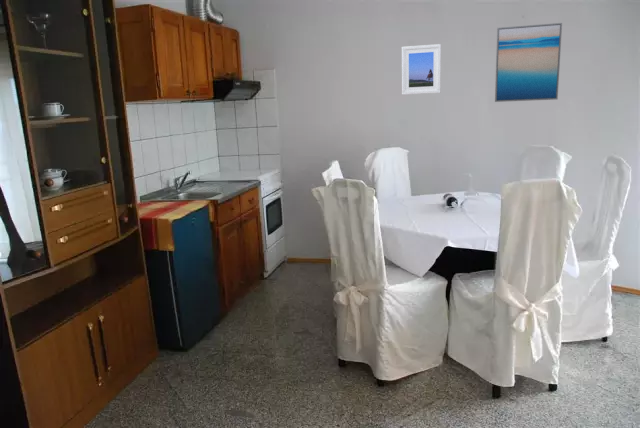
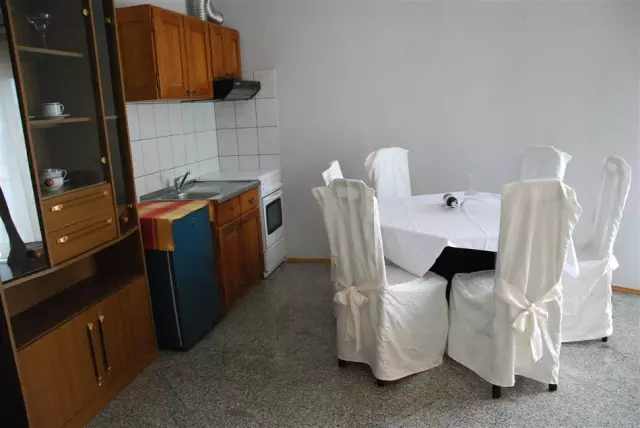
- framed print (421, 69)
- wall art (527, 63)
